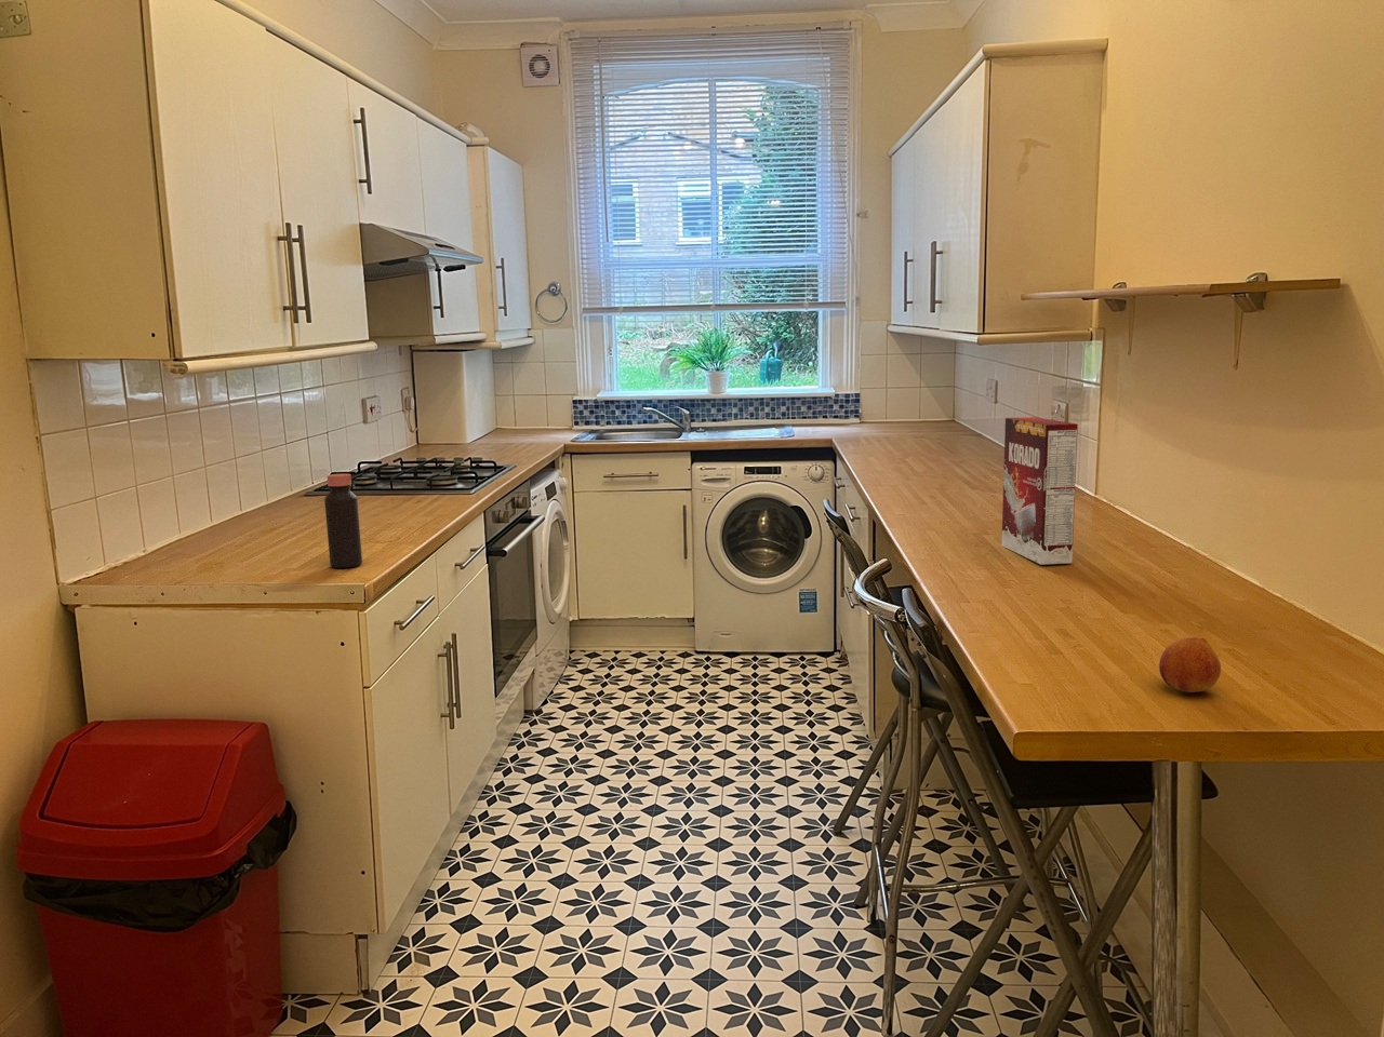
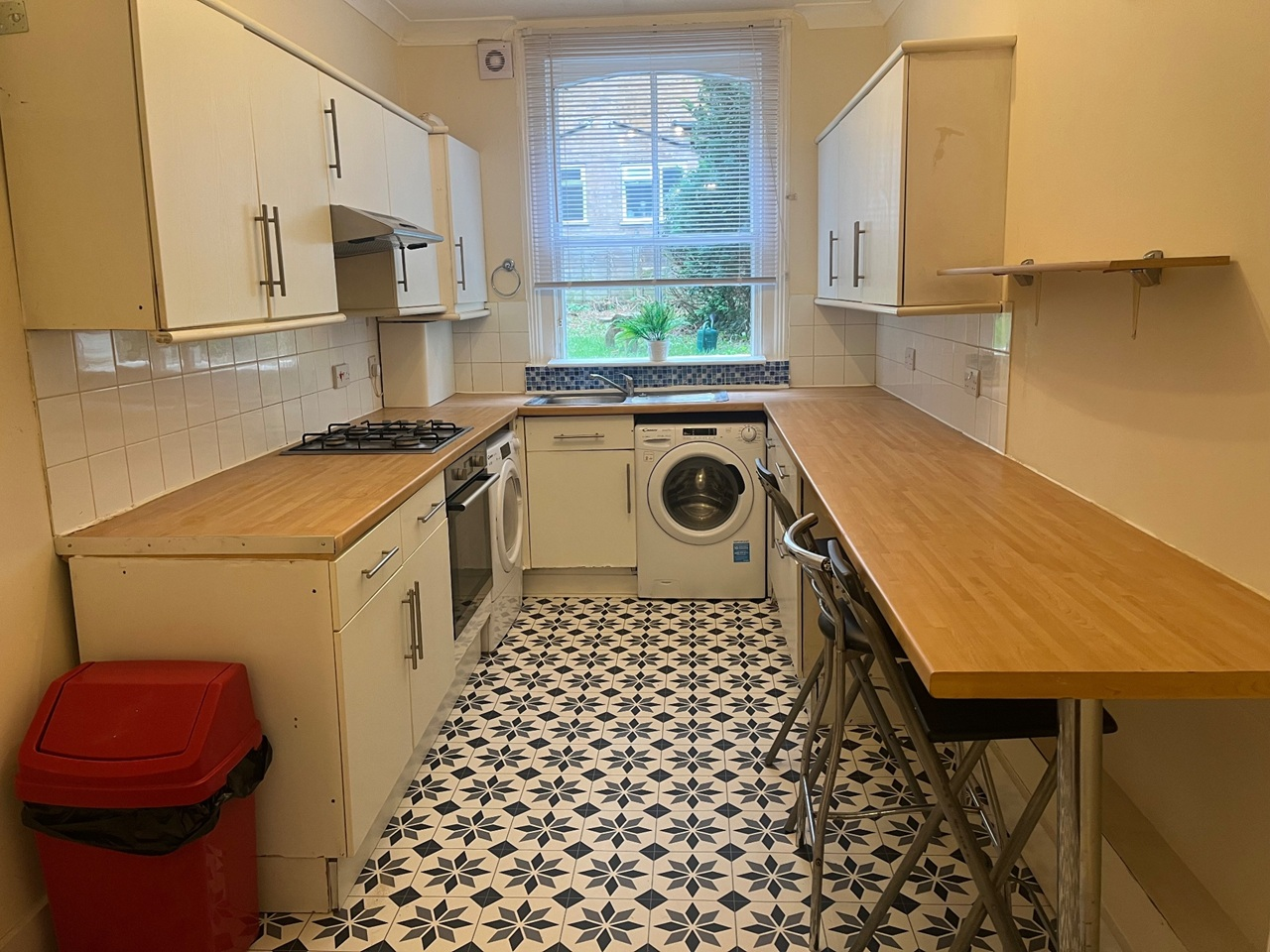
- cereal box (1037, 487)
- fruit (1190, 663)
- bottle (342, 520)
